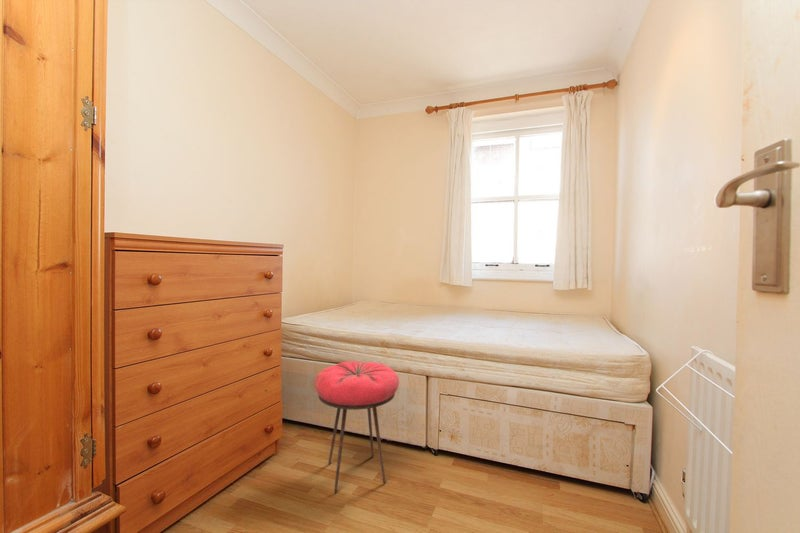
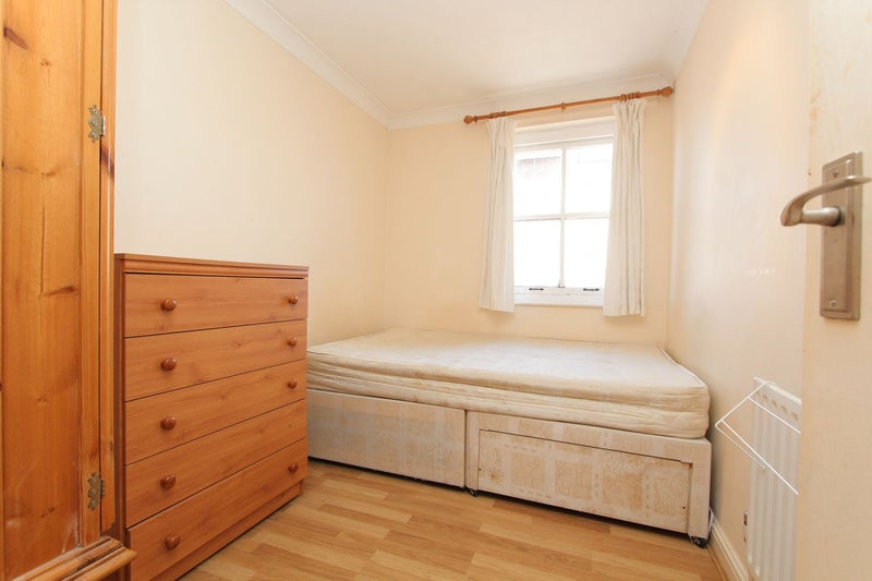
- stool (345, 420)
